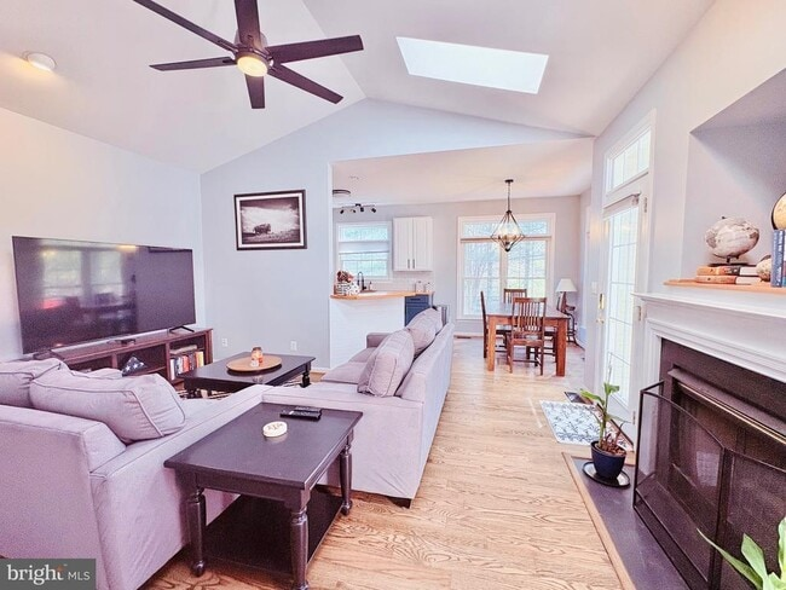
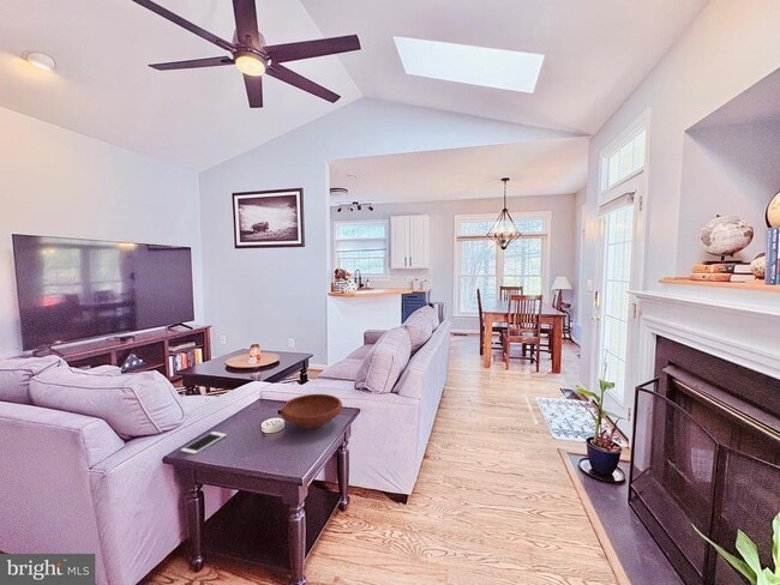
+ bowl (312, 414)
+ cell phone (204, 441)
